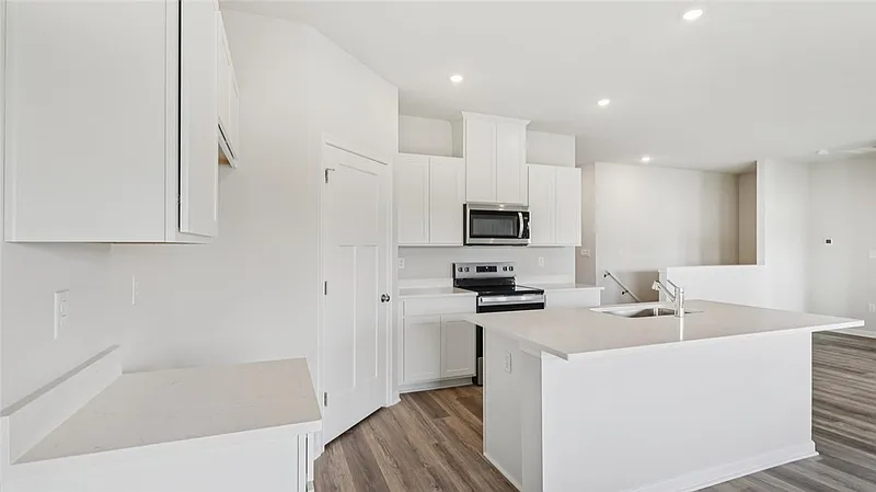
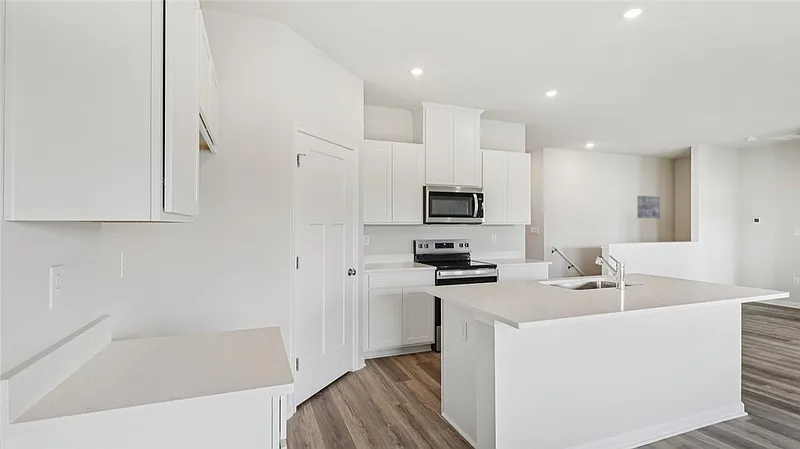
+ wall art (648, 207)
